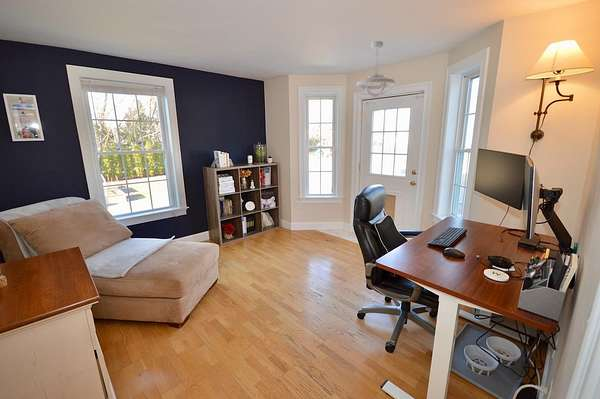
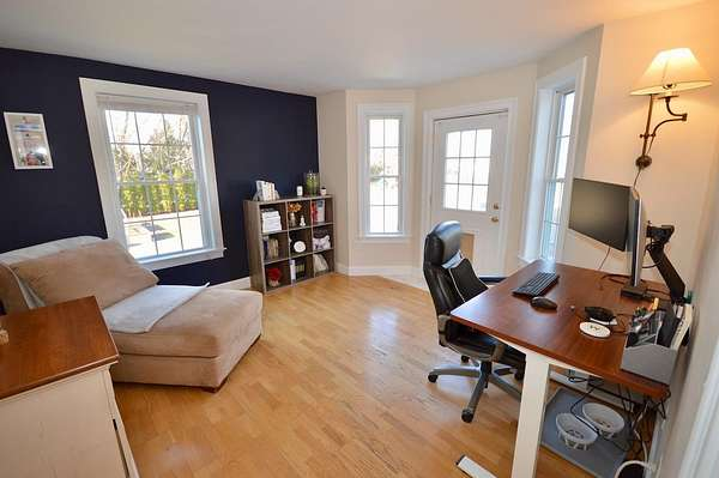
- ceiling light fixture (376, 70)
